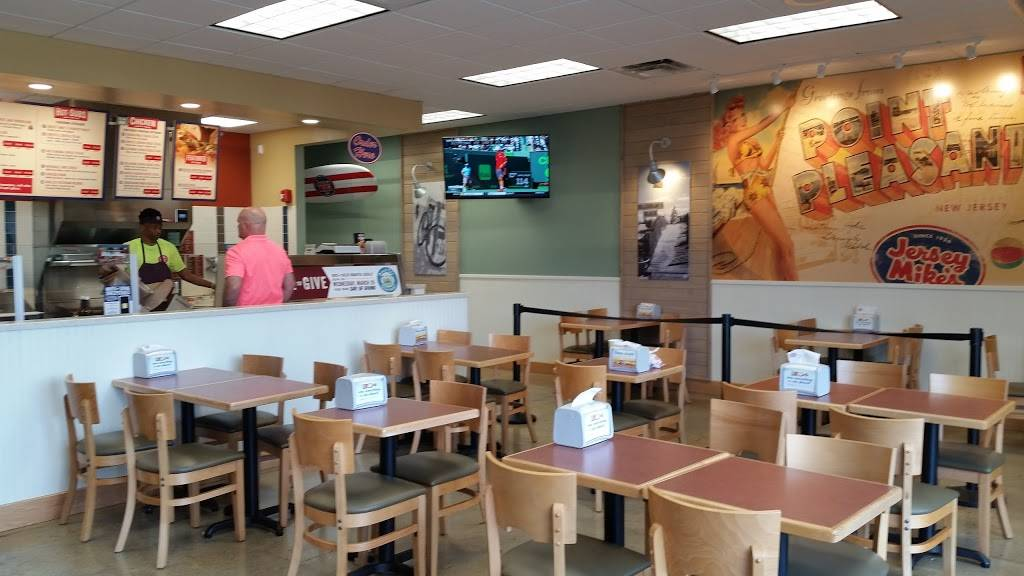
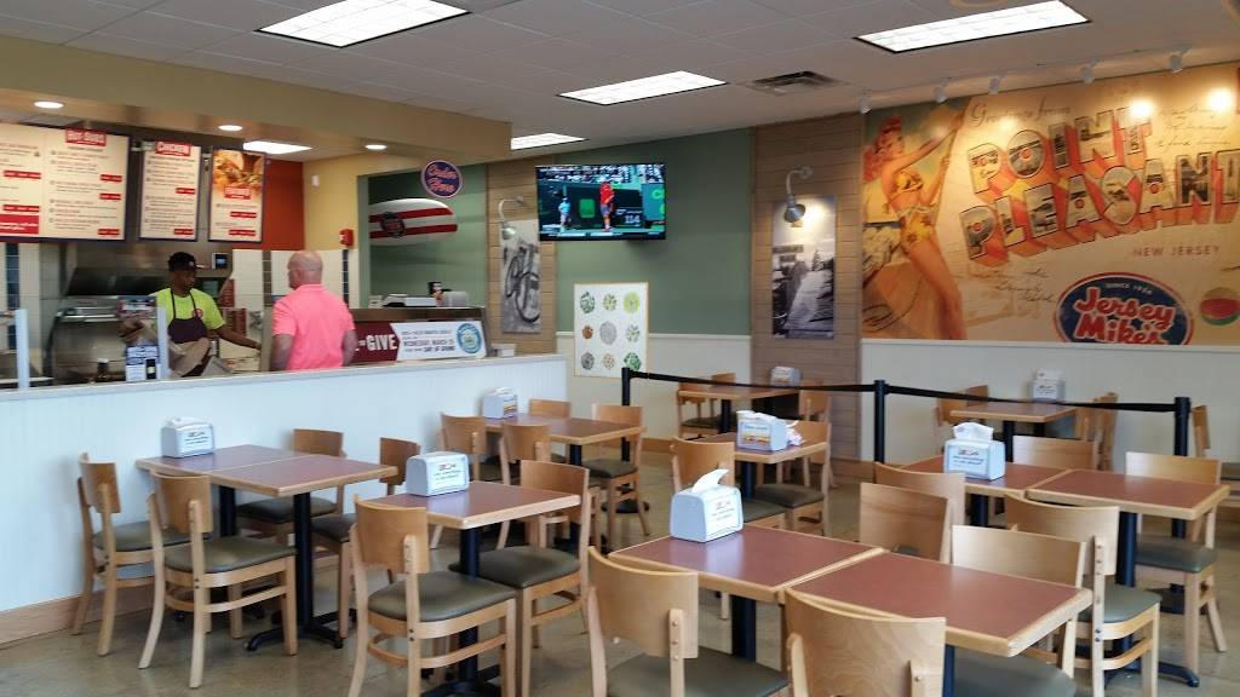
+ wall art (609, 330)
